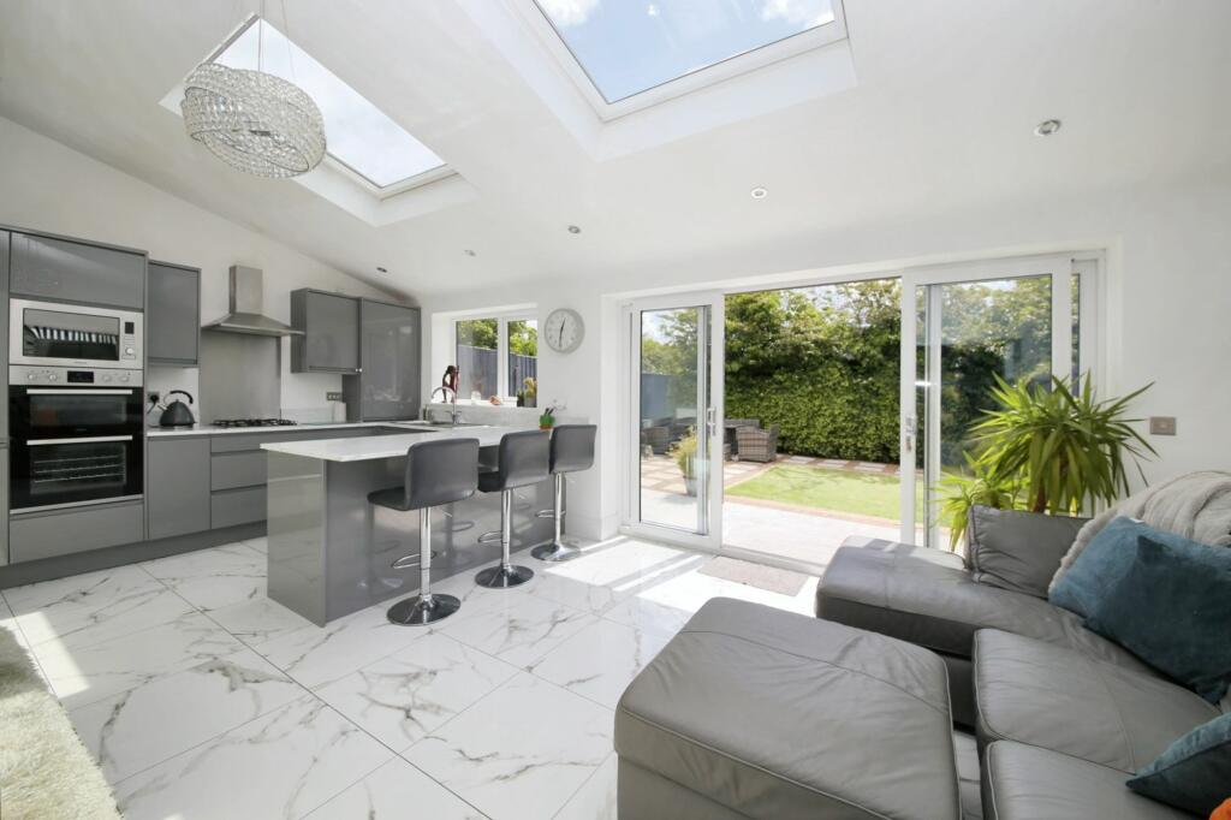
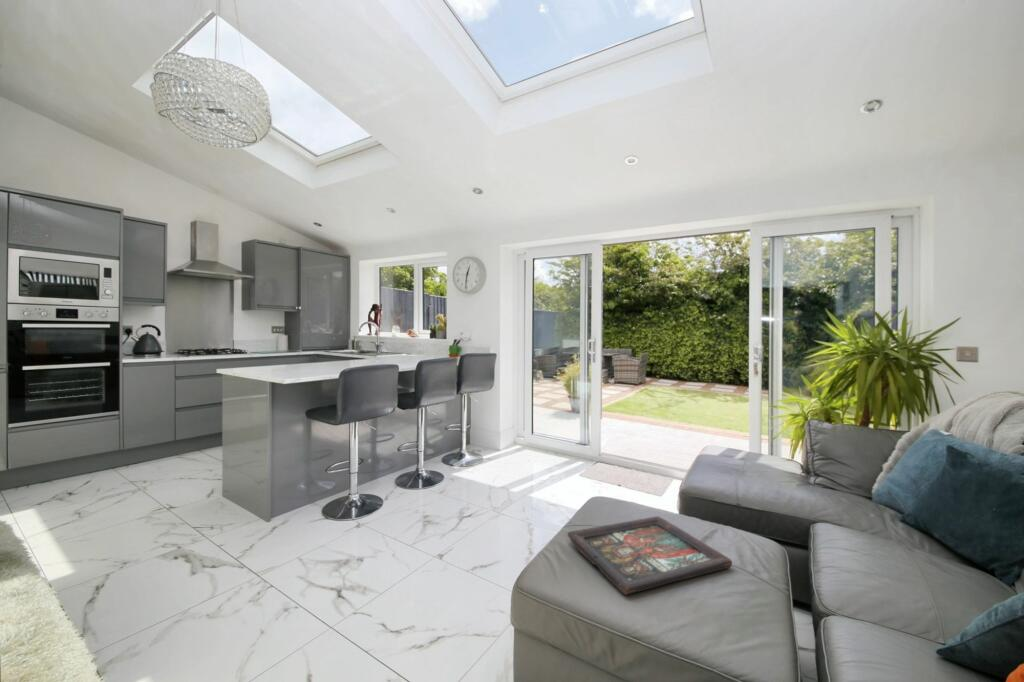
+ decorative tray (644, 549)
